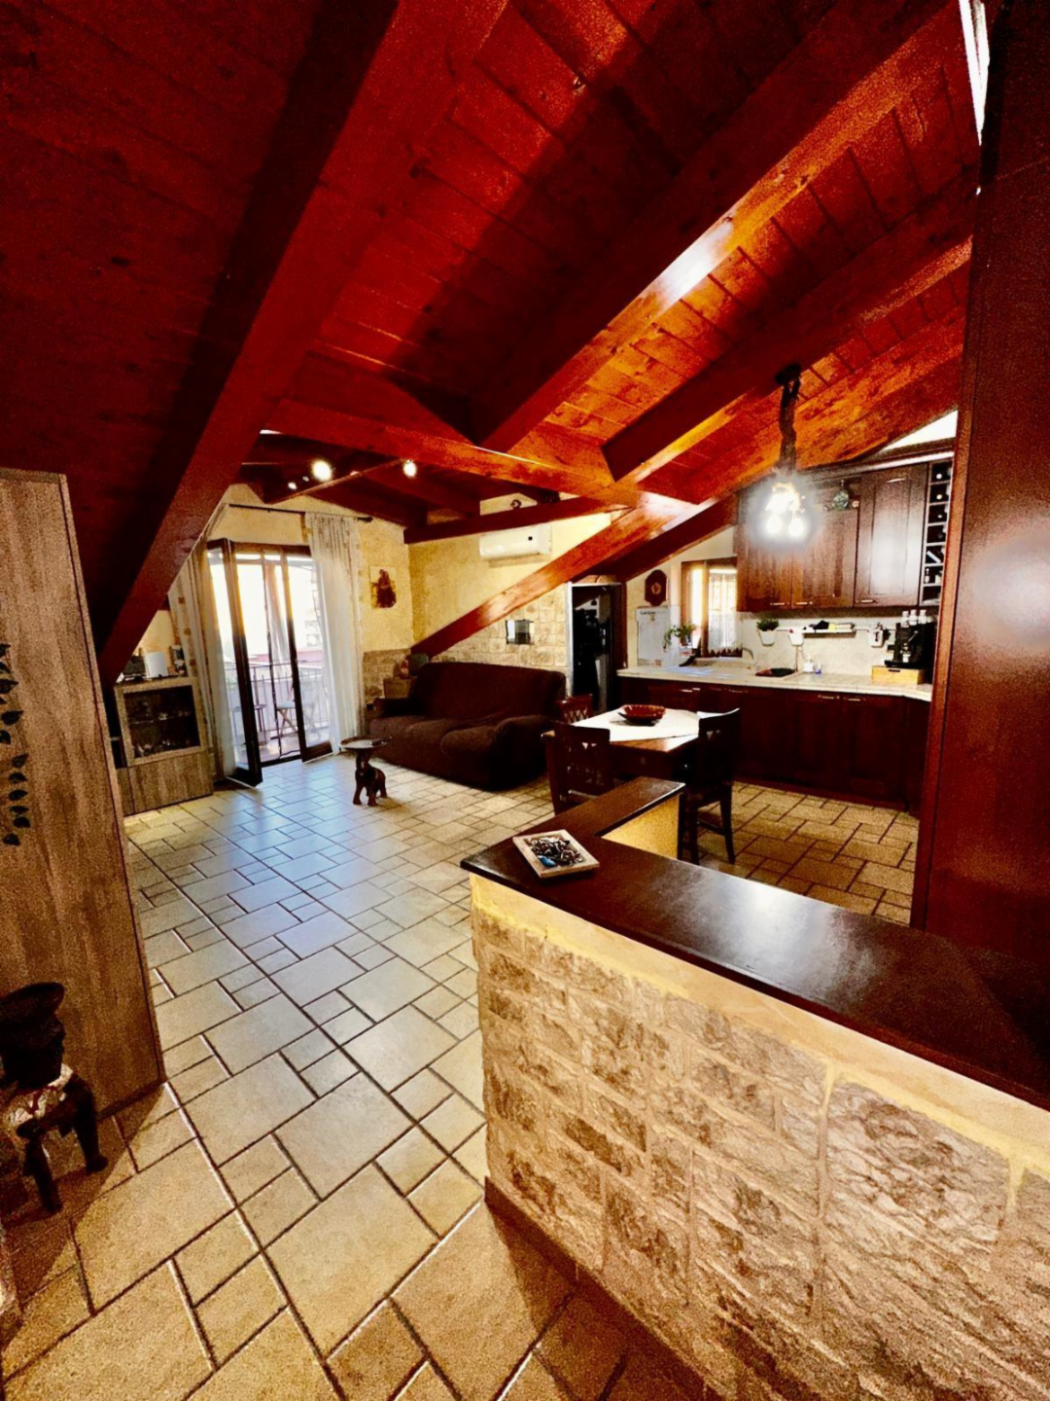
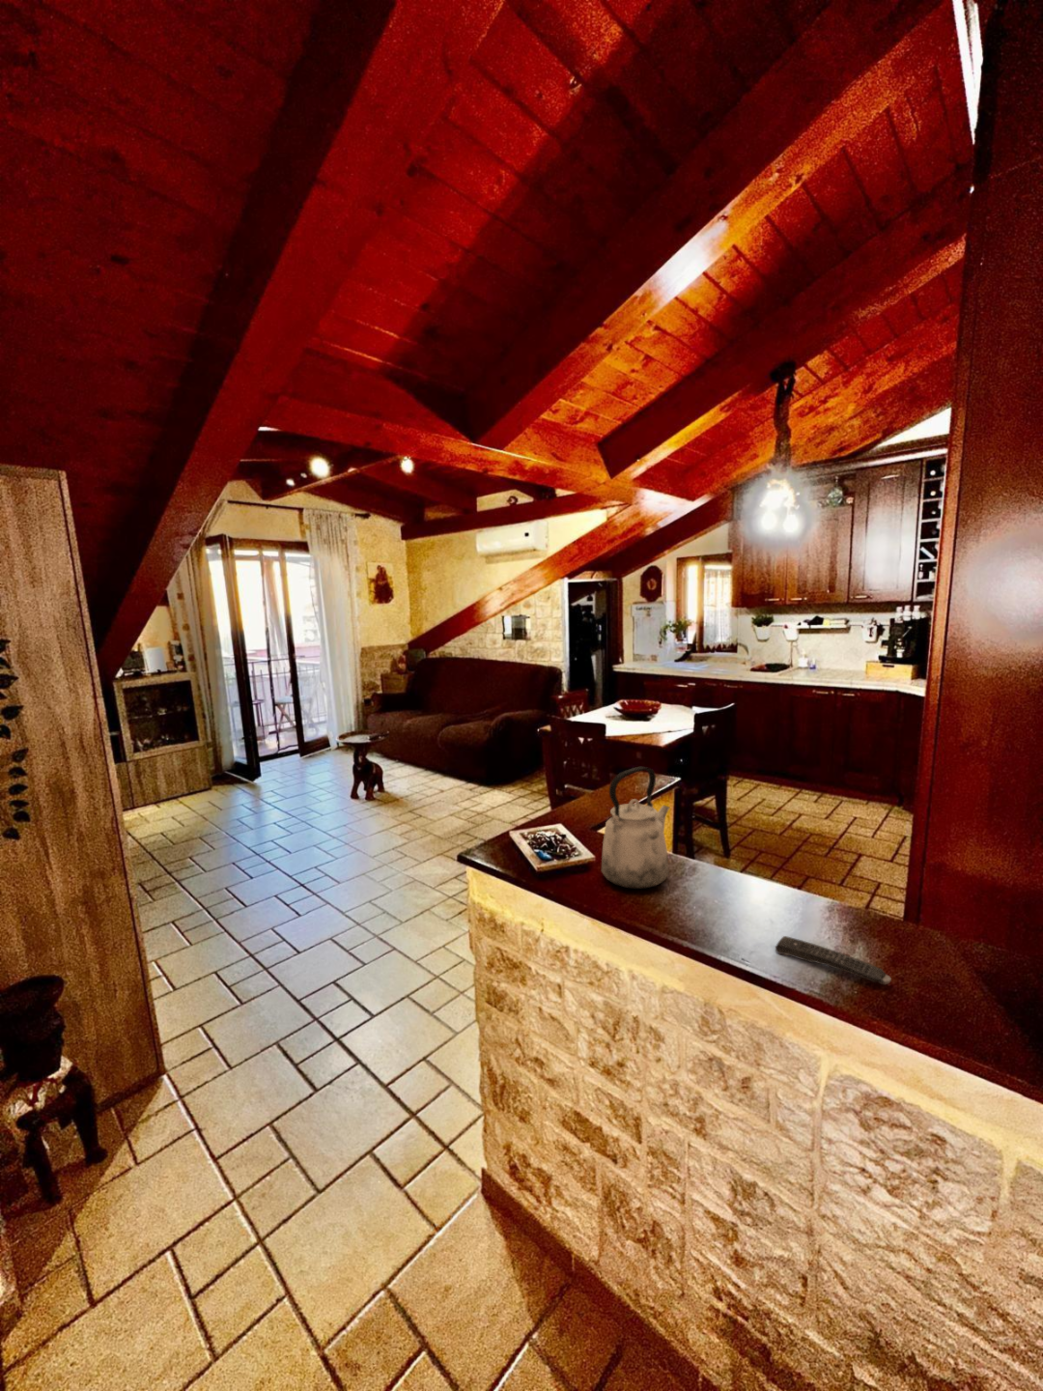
+ kettle (641, 821)
+ remote control (830, 959)
